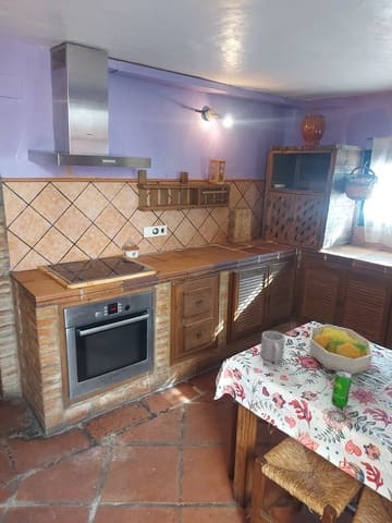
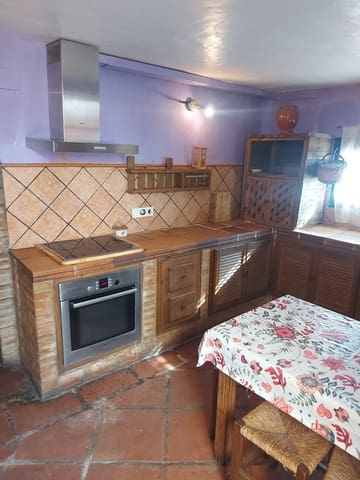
- fruit bowl (339, 345)
- mug (273, 348)
- beverage can (341, 388)
